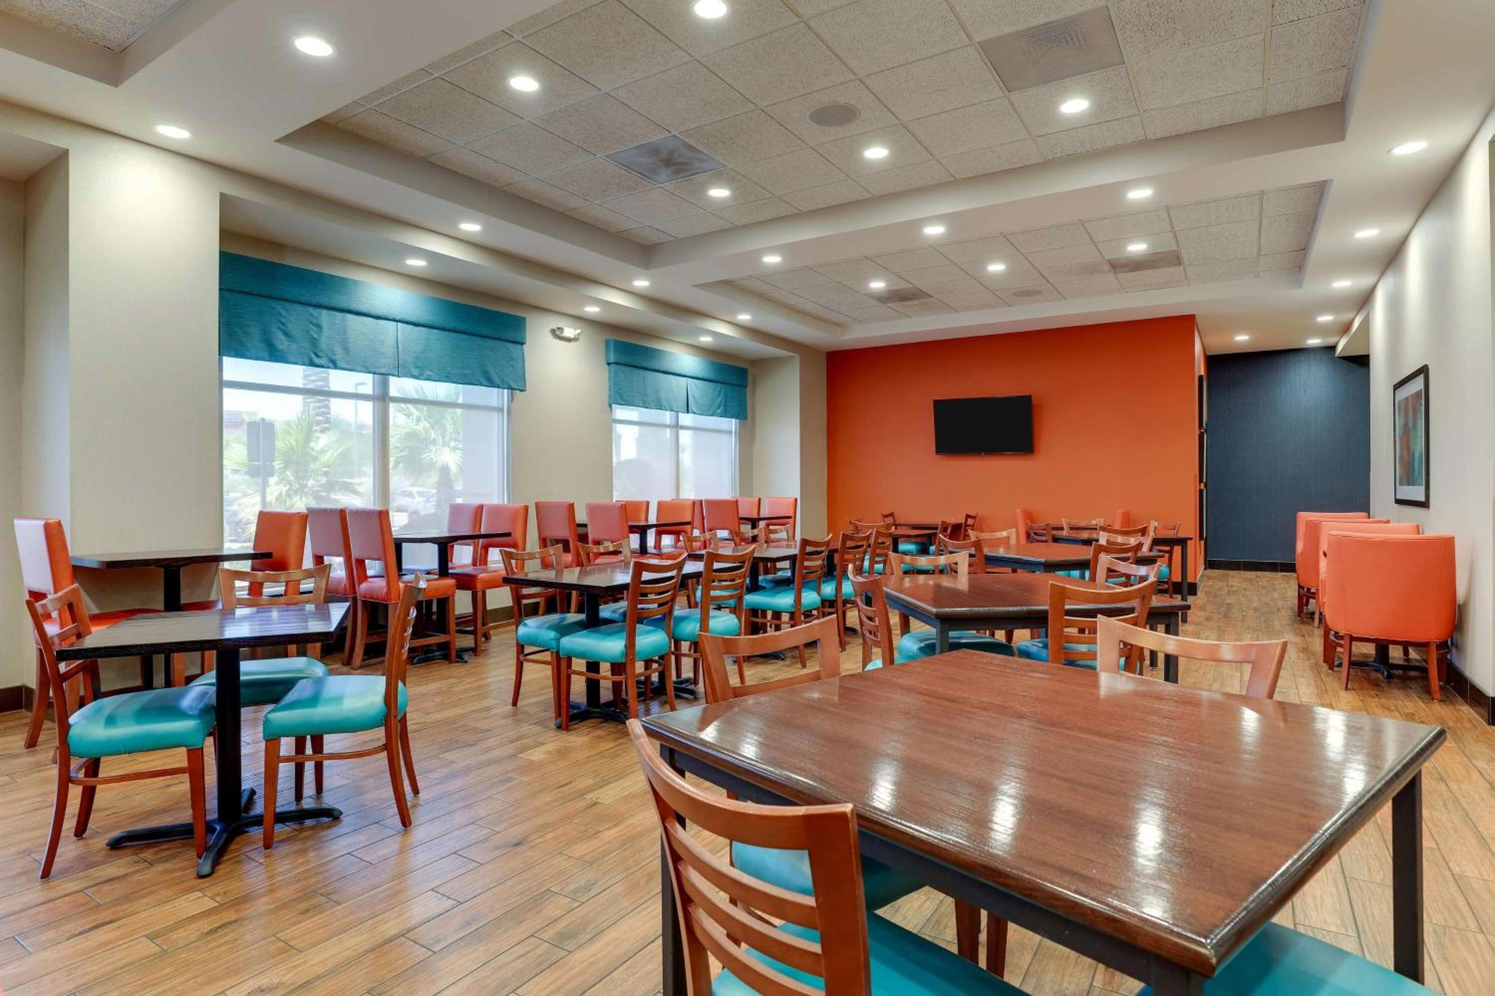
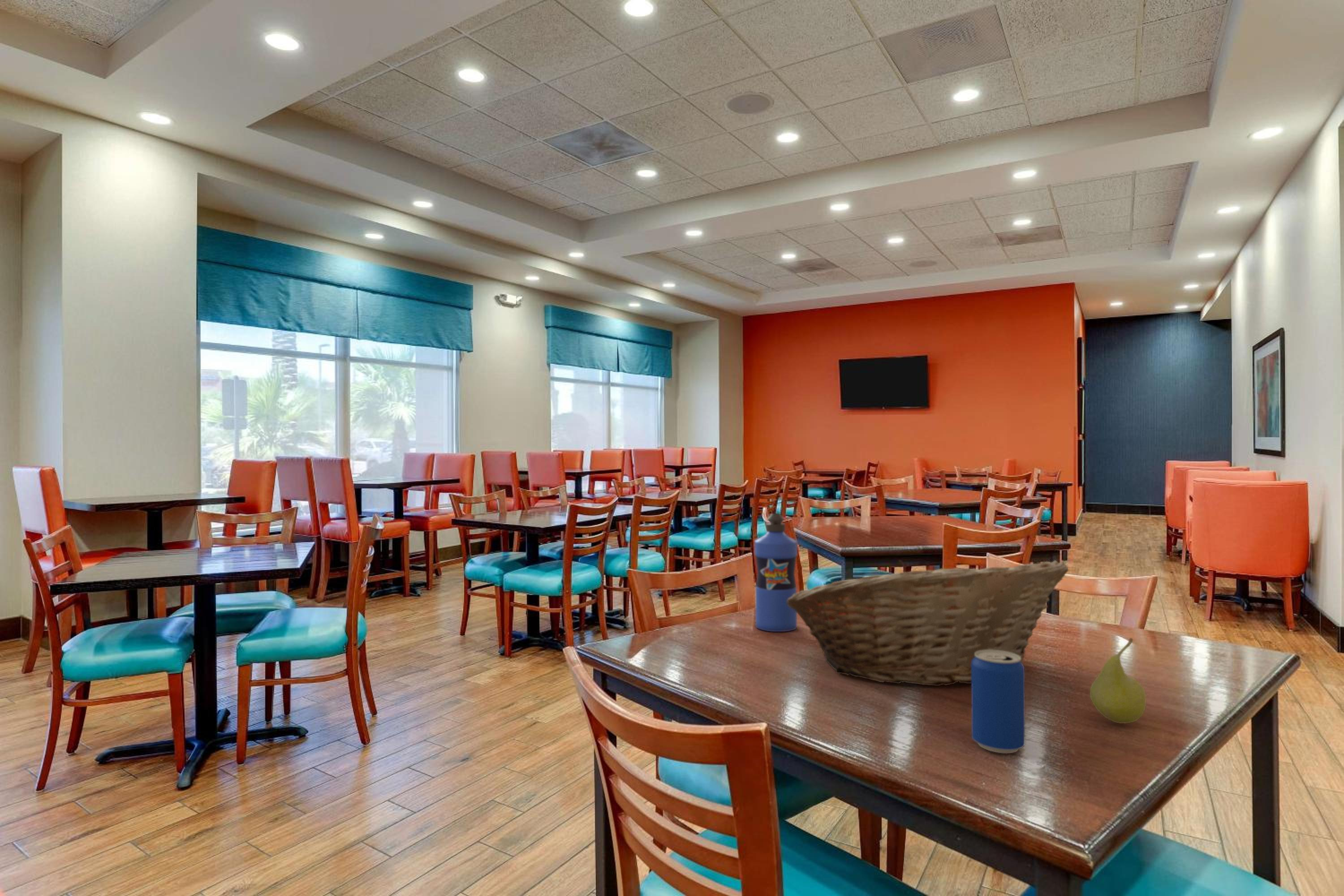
+ fruit (1118, 678)
+ beverage can (998, 700)
+ fruit basket (926, 608)
+ water bottle (775, 570)
